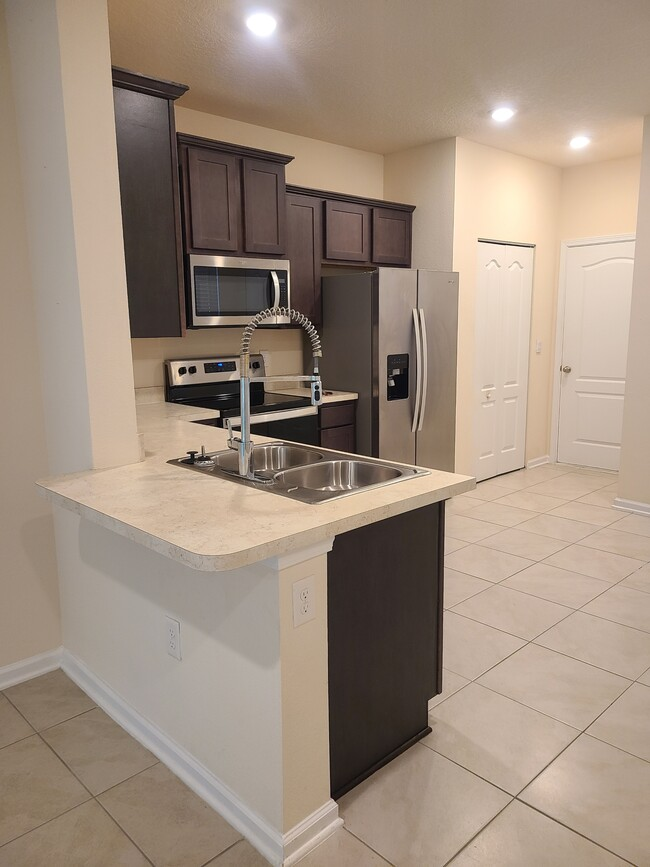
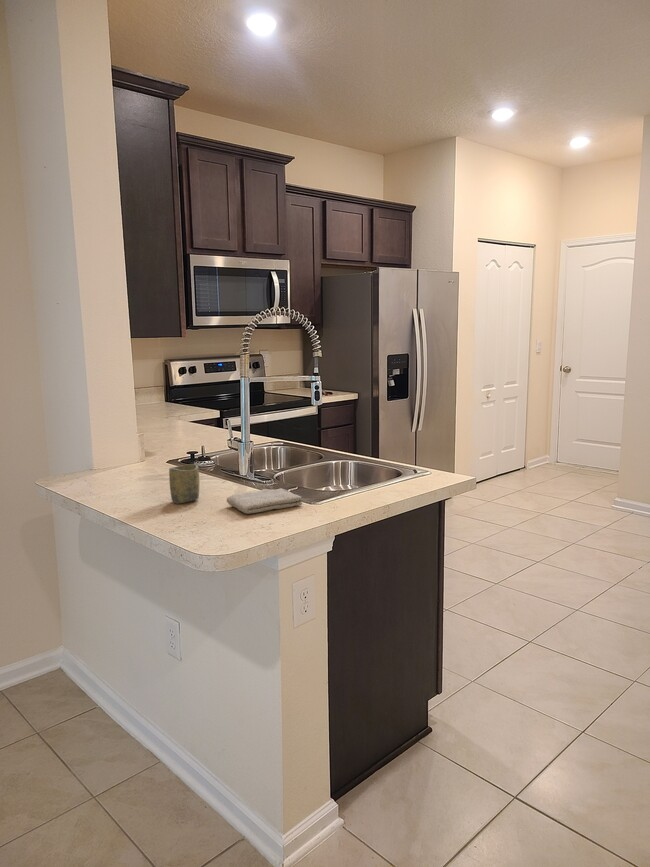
+ washcloth (265, 499)
+ cup (184, 483)
